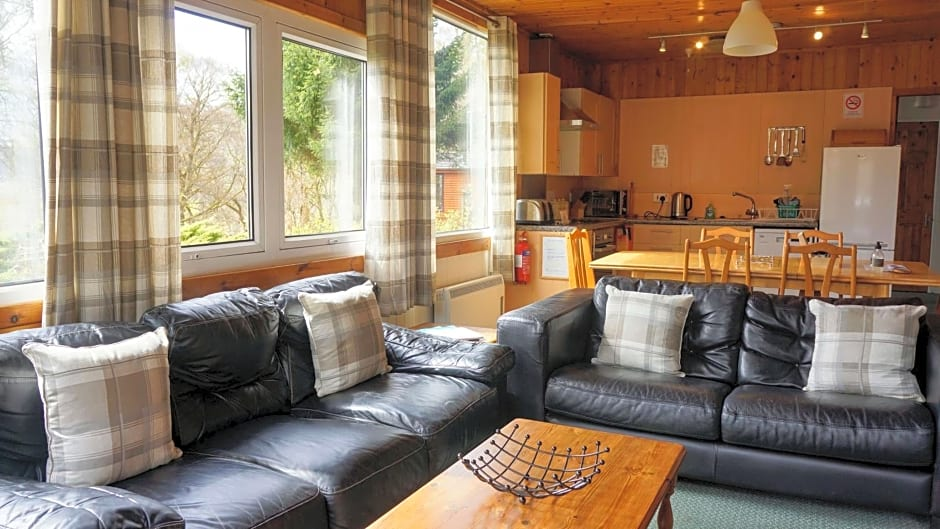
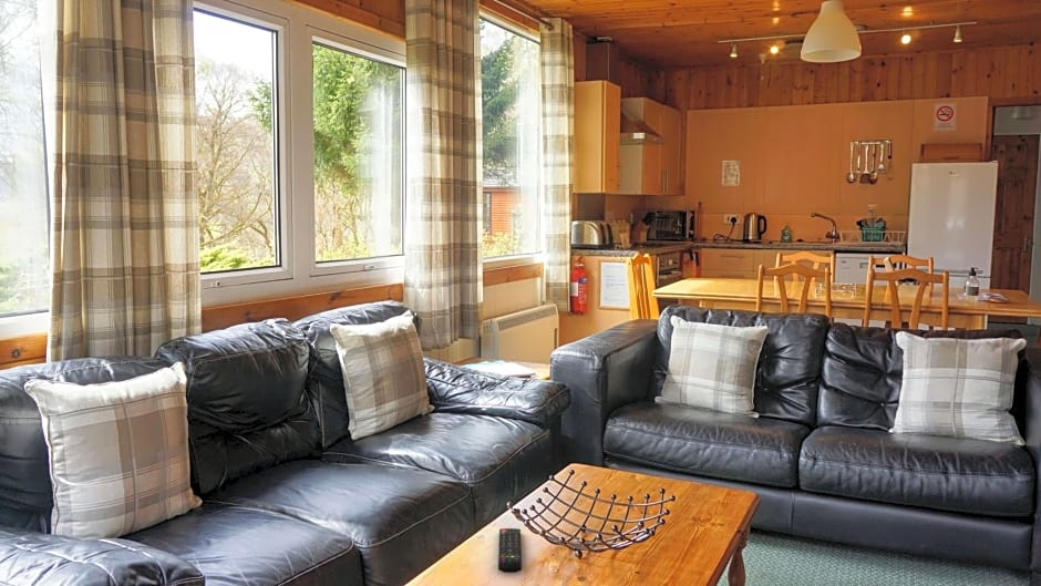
+ remote control (509, 548)
